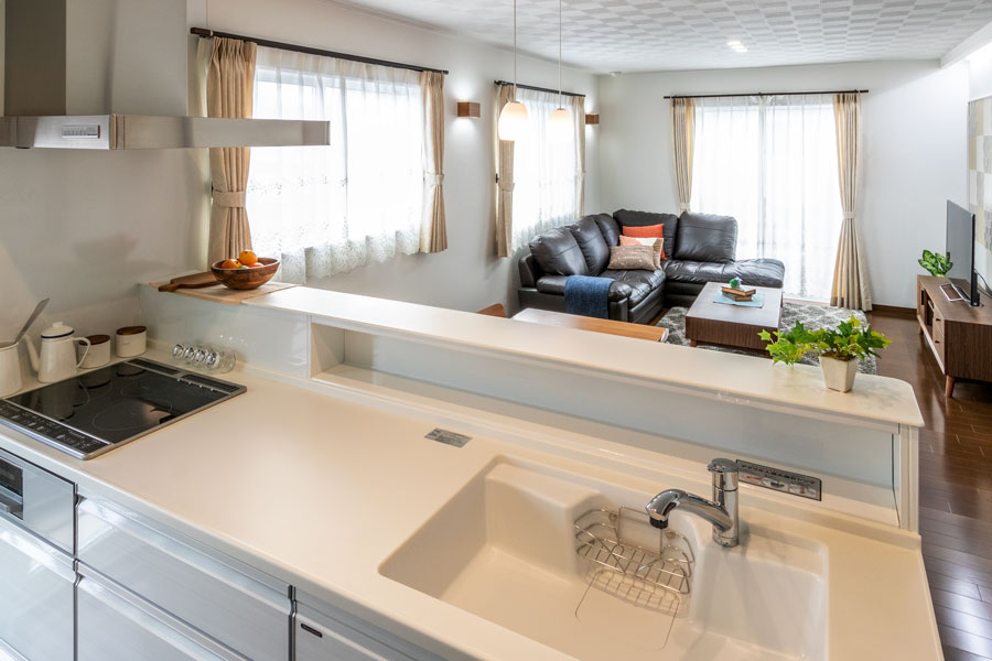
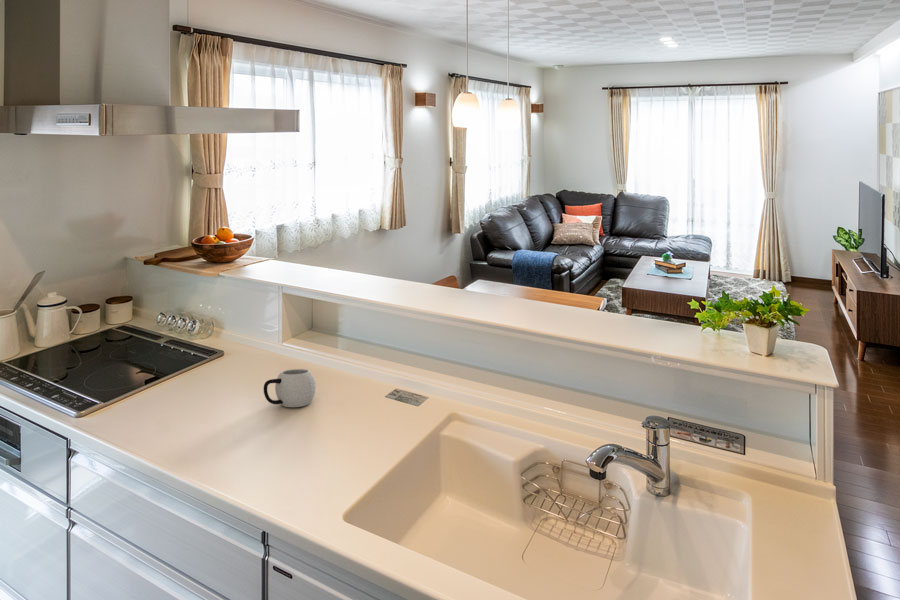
+ mug (288, 389)
